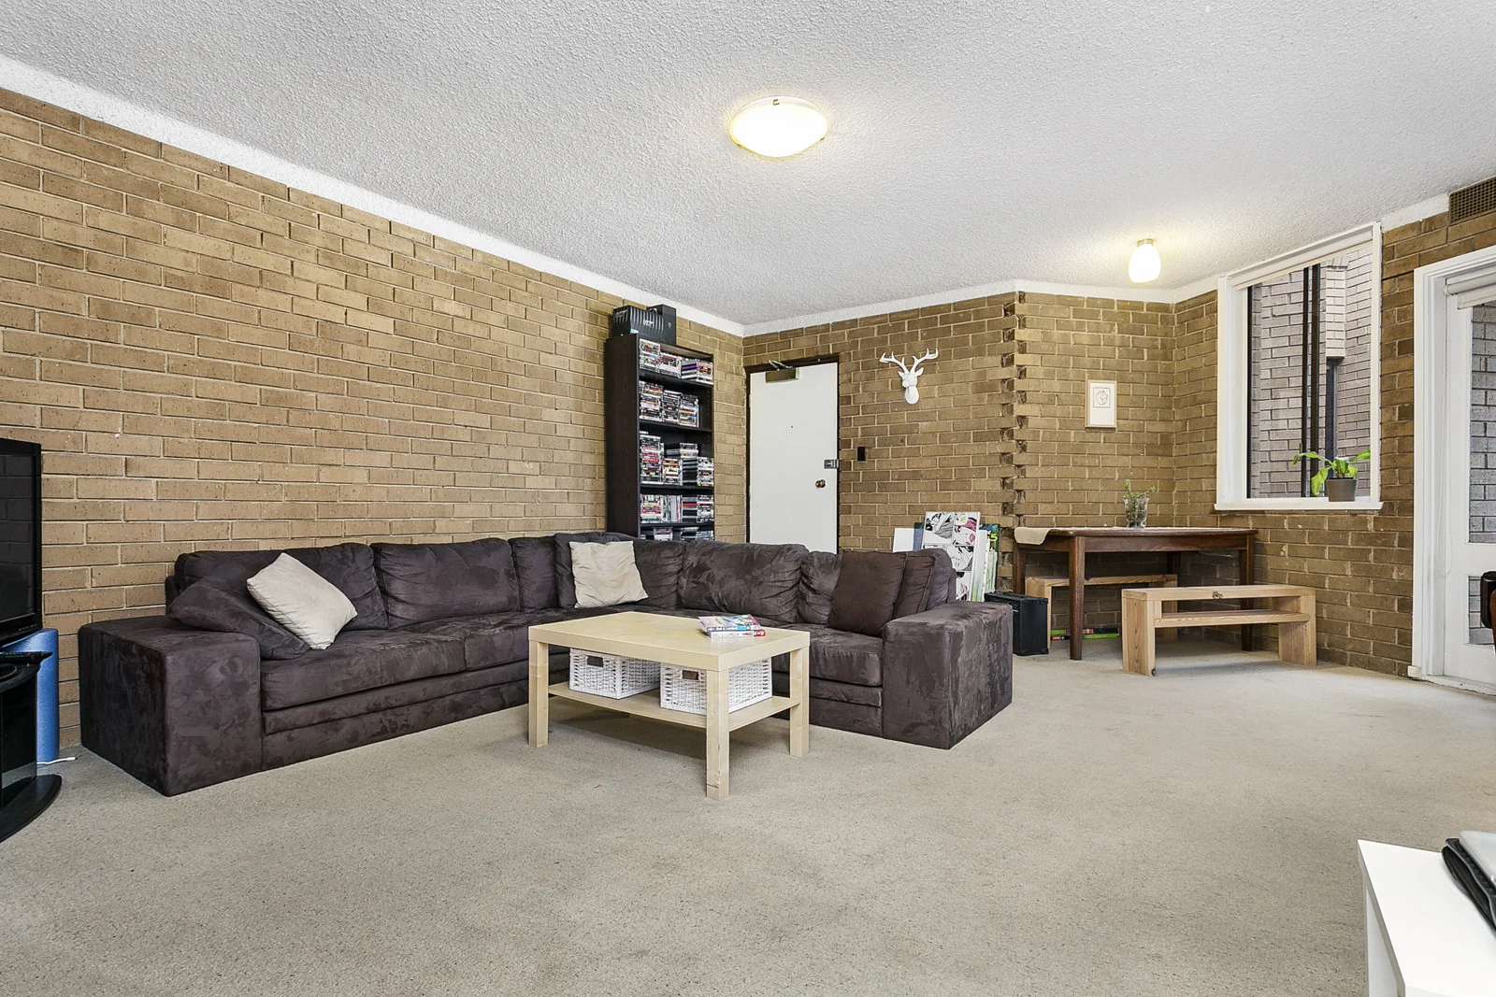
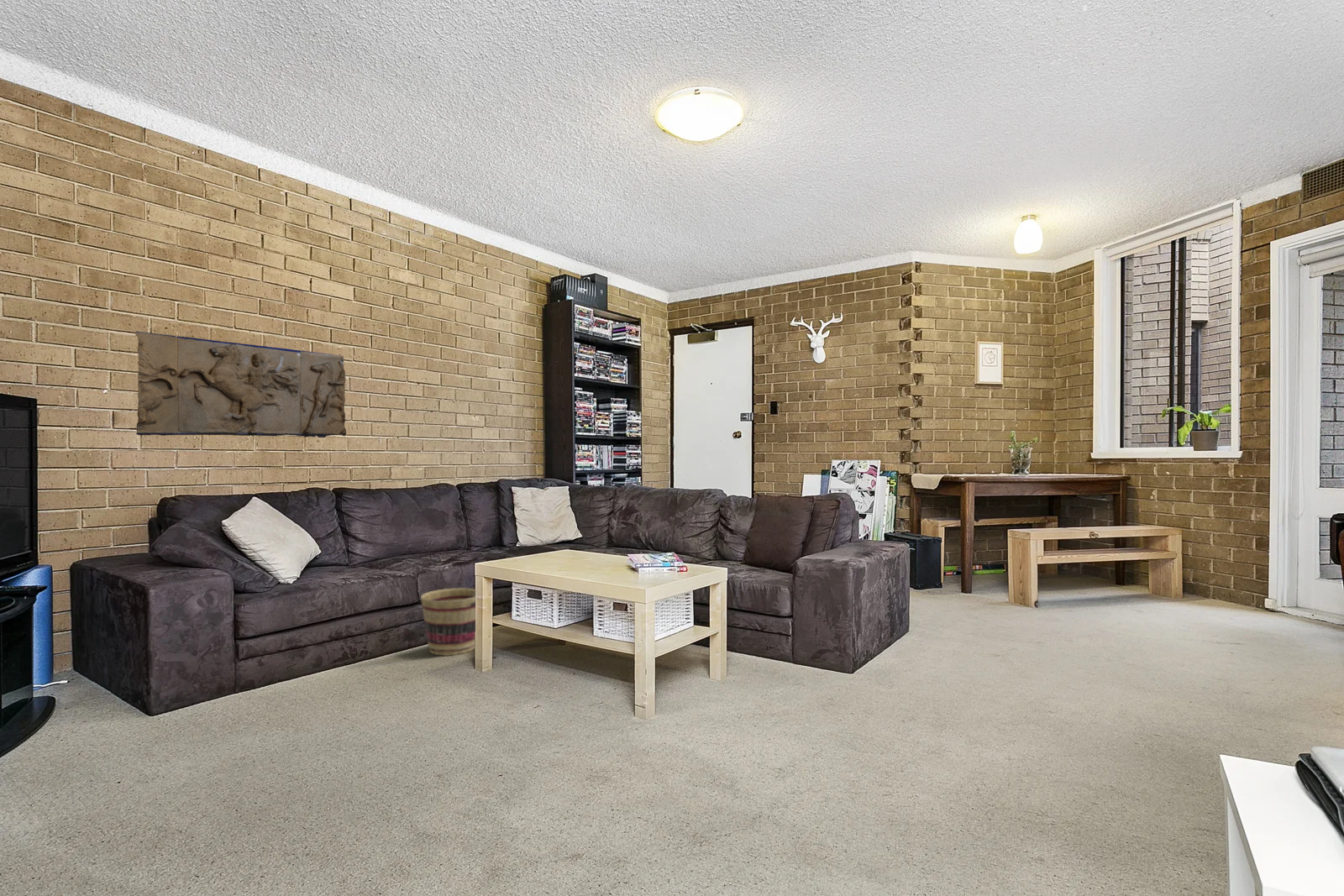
+ basket (452, 621)
+ relief sculpture (255, 390)
